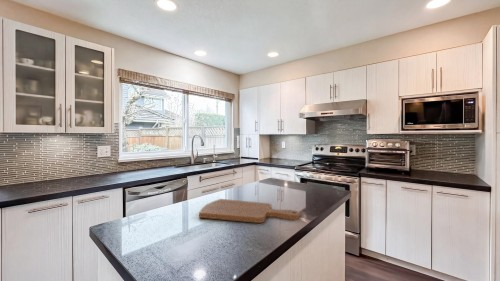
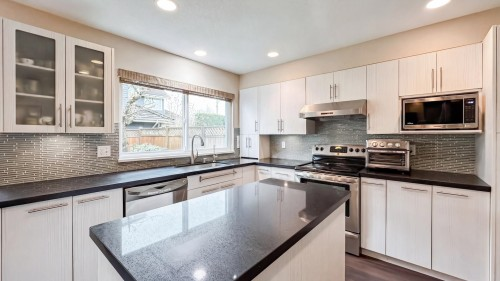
- cutting board (242, 210)
